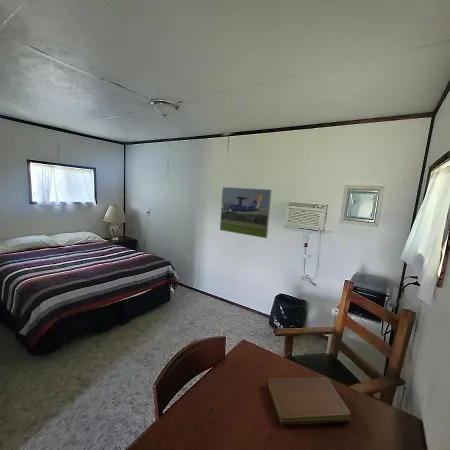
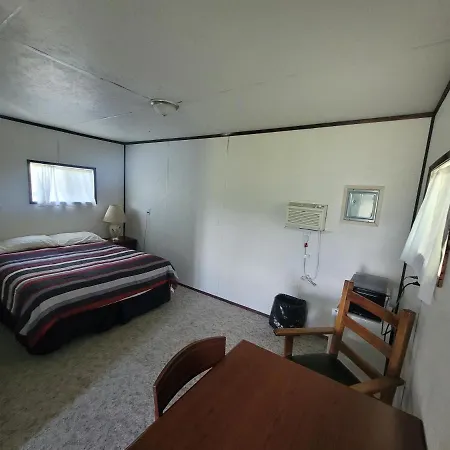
- notebook (305, 397)
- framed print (243, 211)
